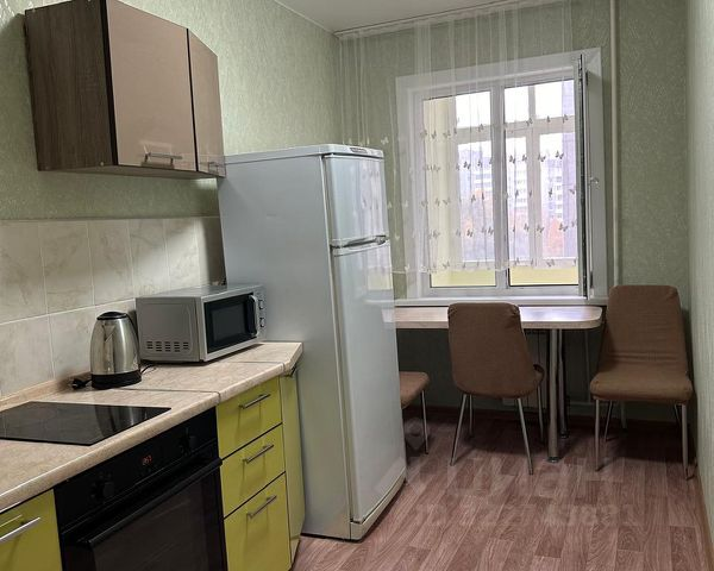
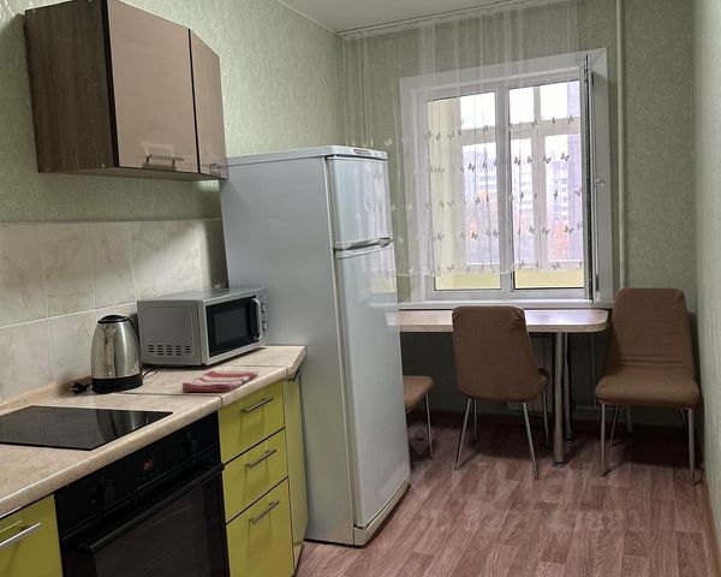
+ dish towel (221, 379)
